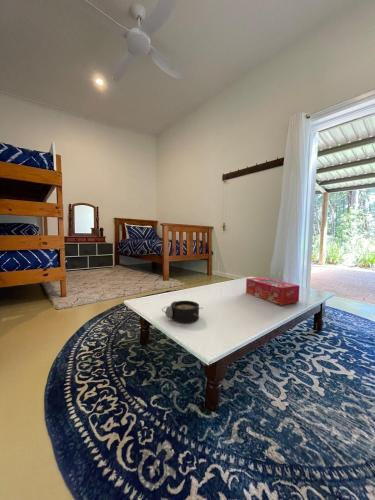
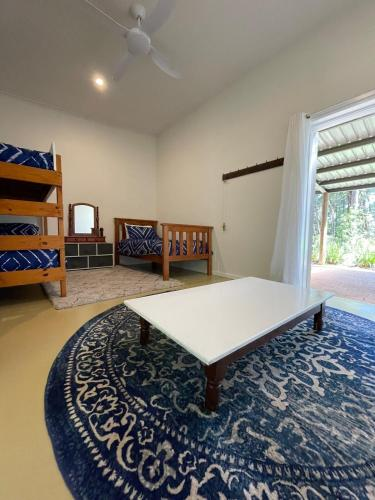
- alarm clock (181, 310)
- tissue box (270, 289)
